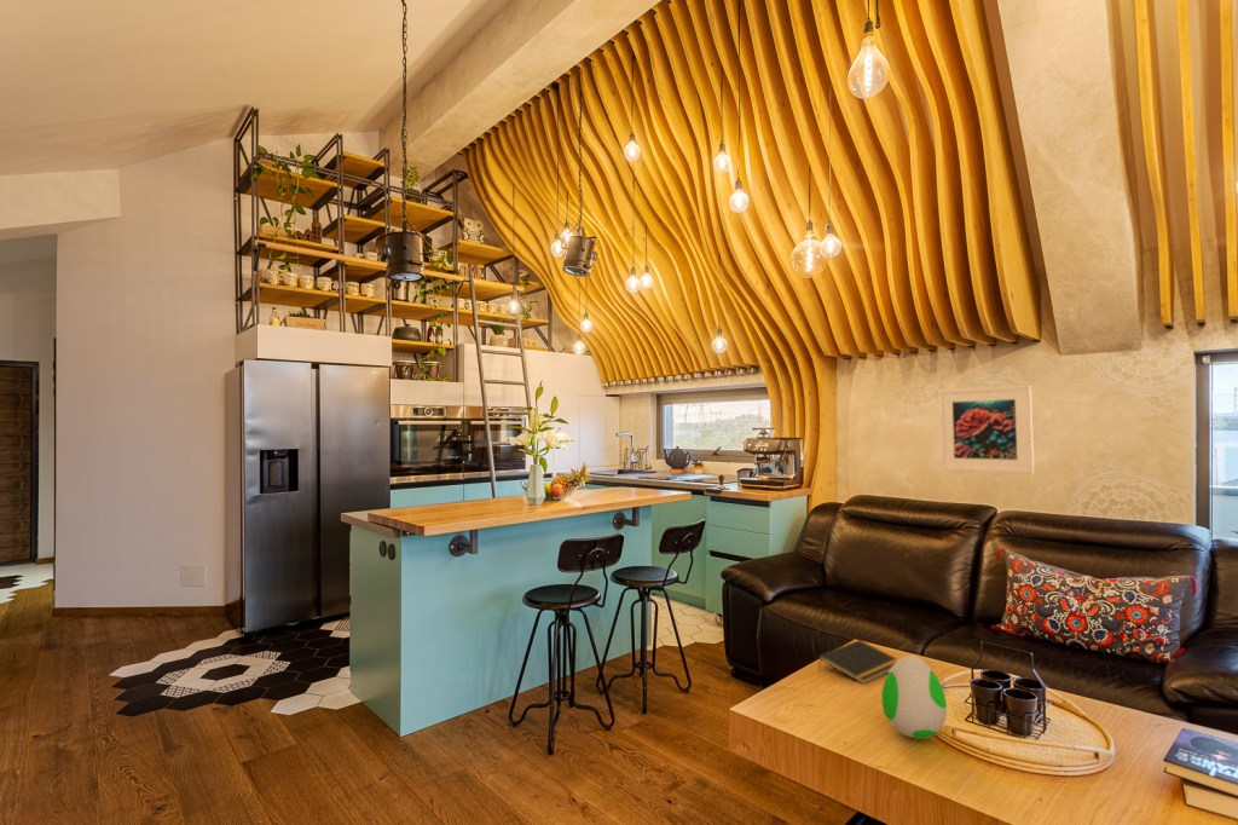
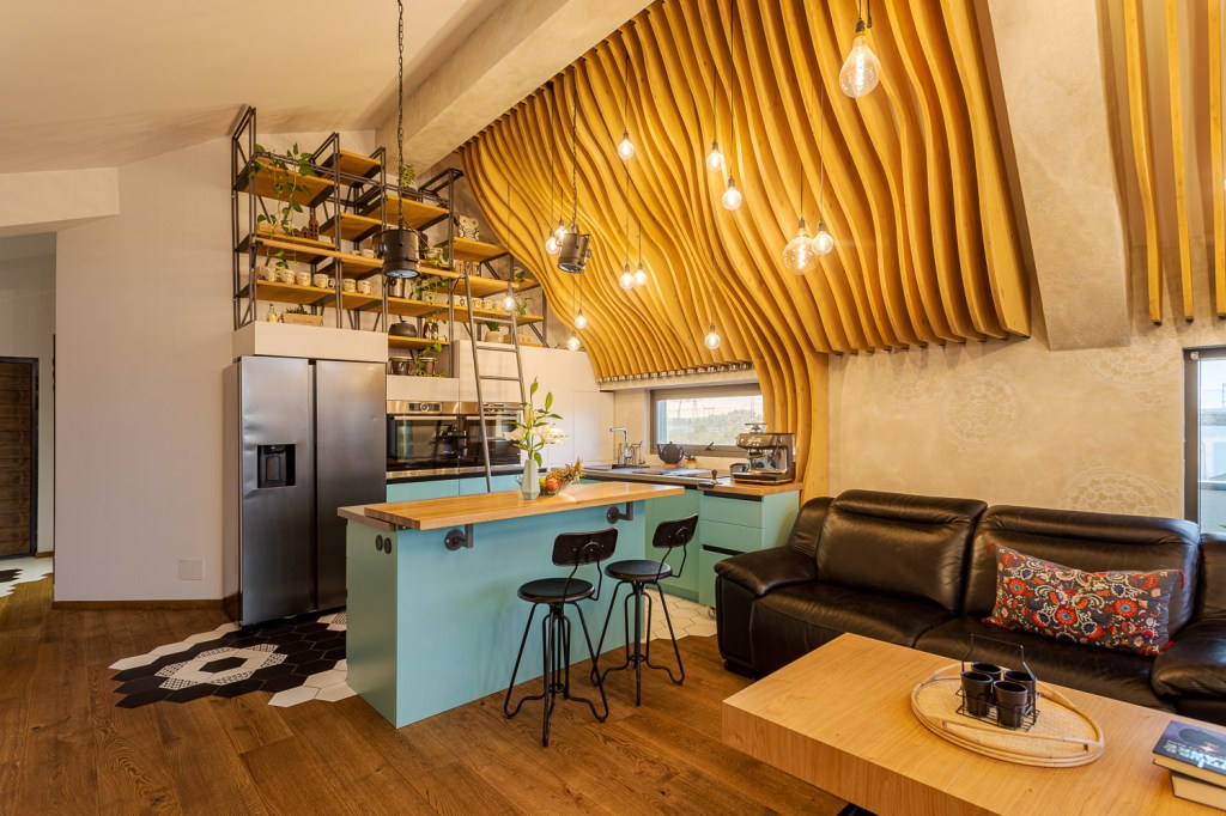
- decorative egg (913, 696)
- notepad (861, 659)
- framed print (983, 429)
